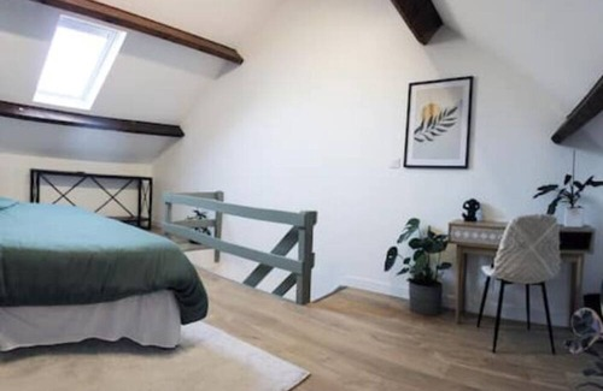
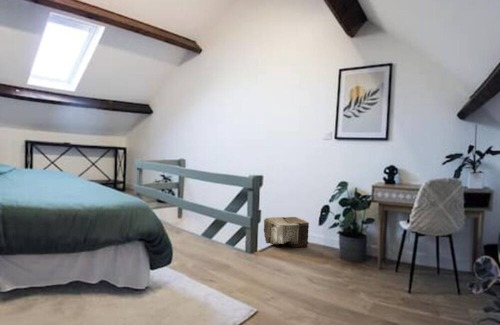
+ pouf (285, 232)
